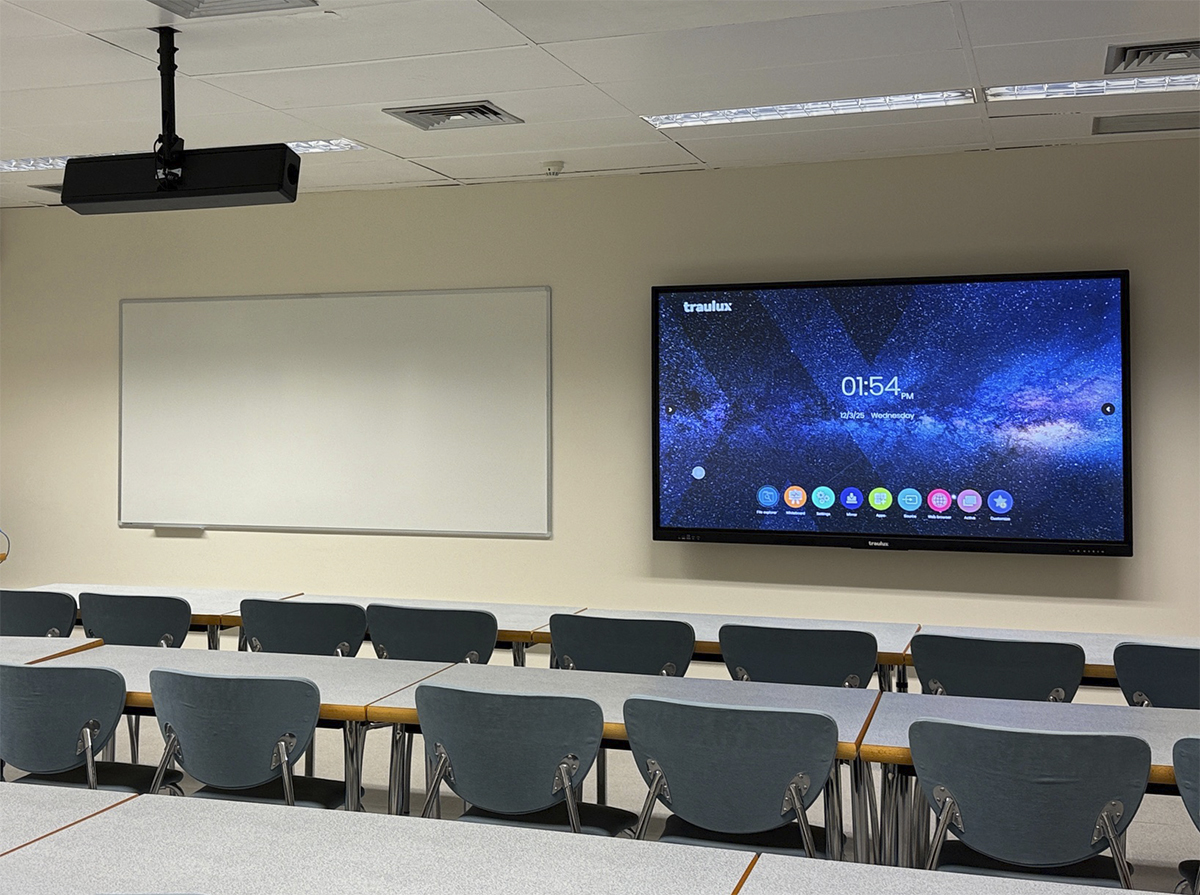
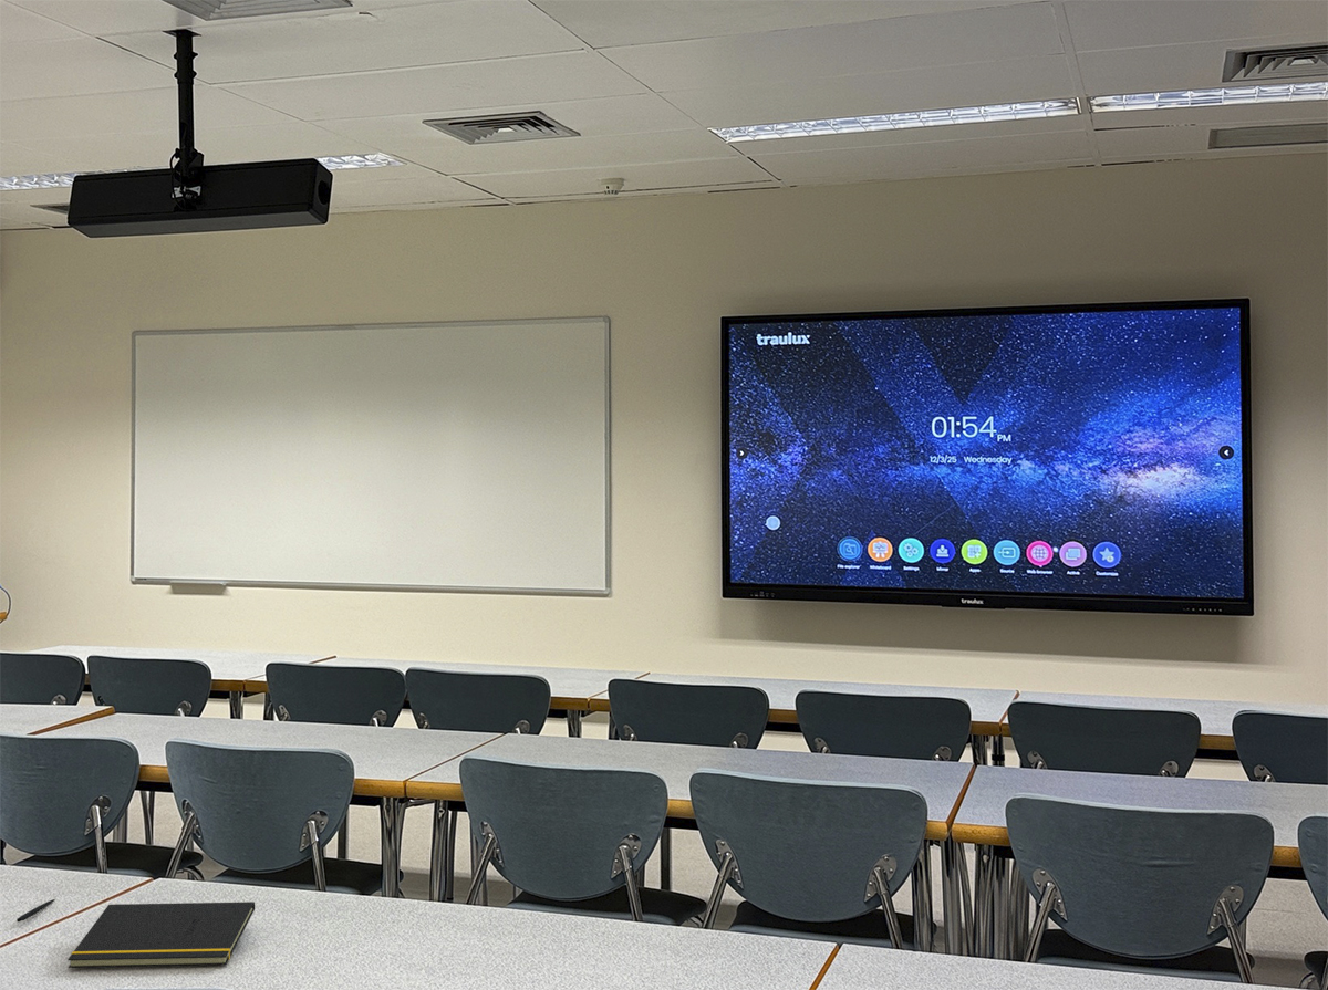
+ notepad (165, 932)
+ pen (38, 908)
